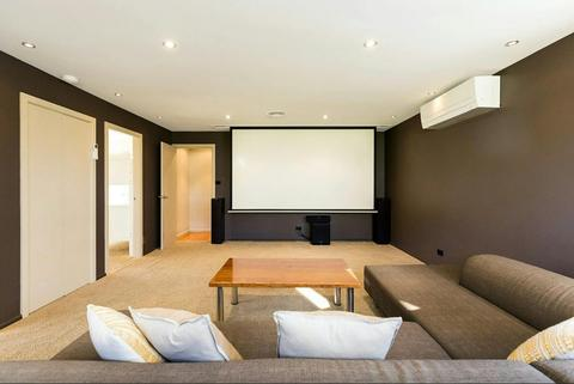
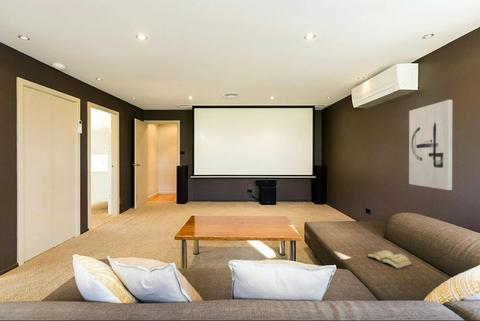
+ diary (388, 257)
+ wall art (428, 146)
